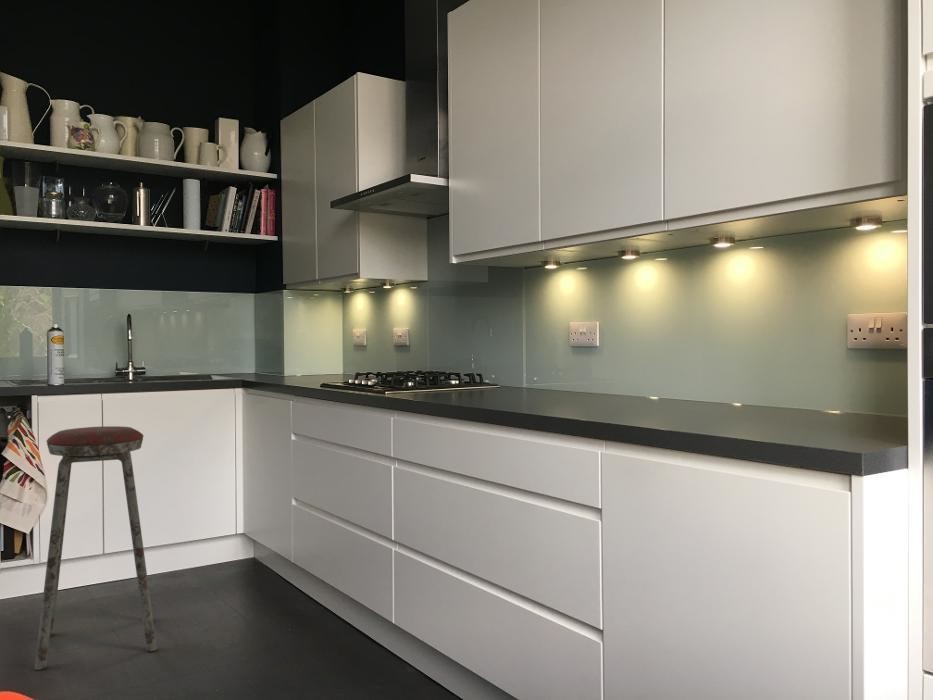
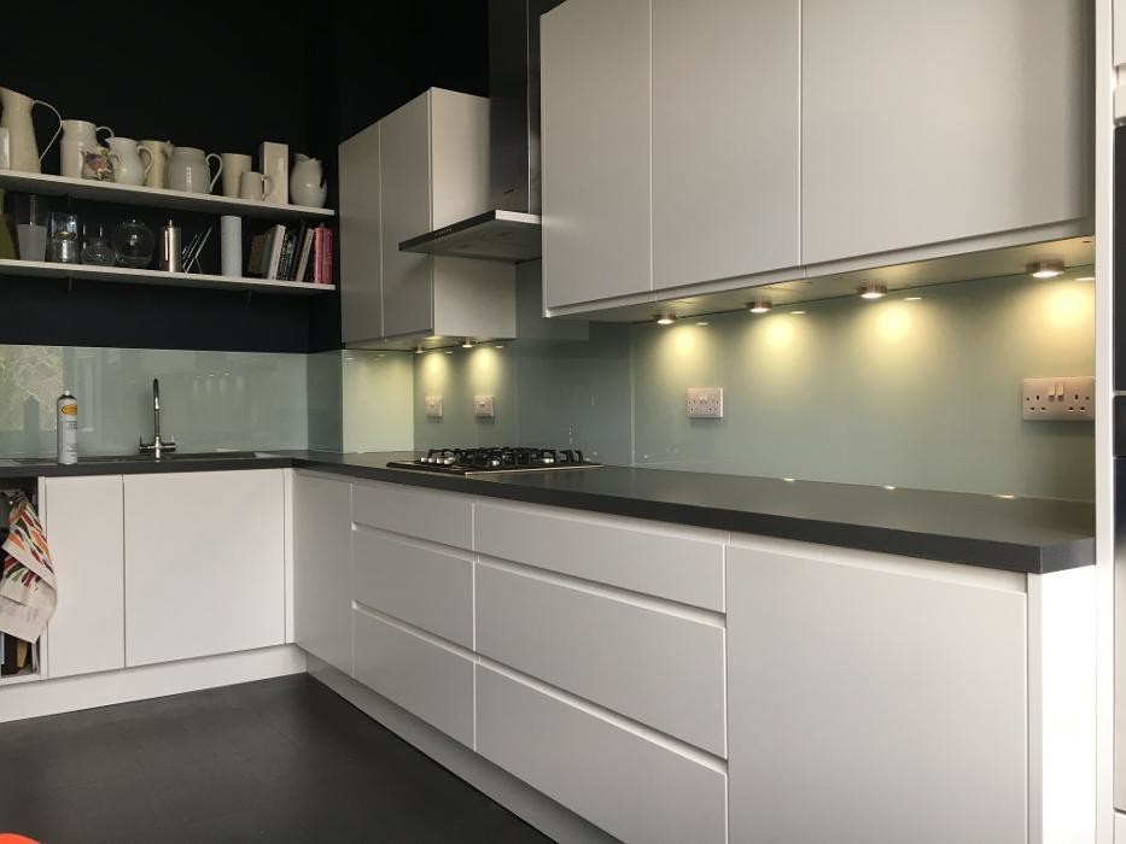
- music stool (64, 527)
